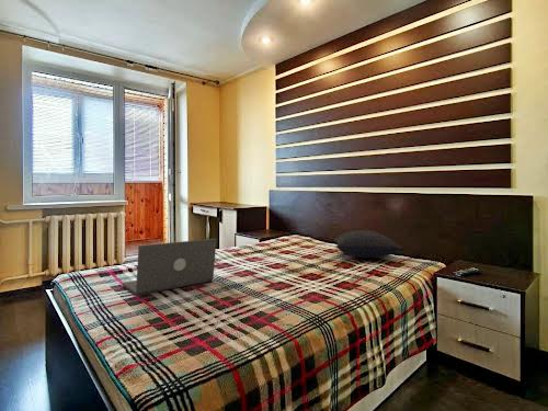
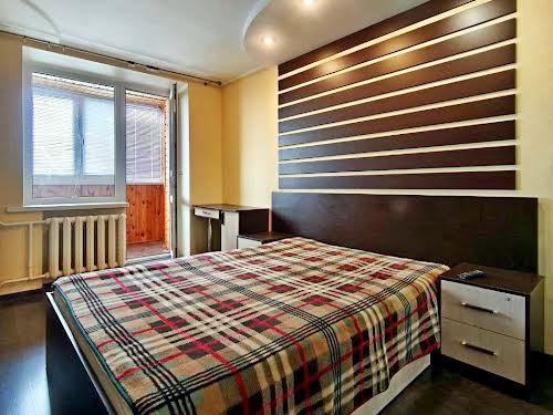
- pillow (364, 243)
- laptop (170, 261)
